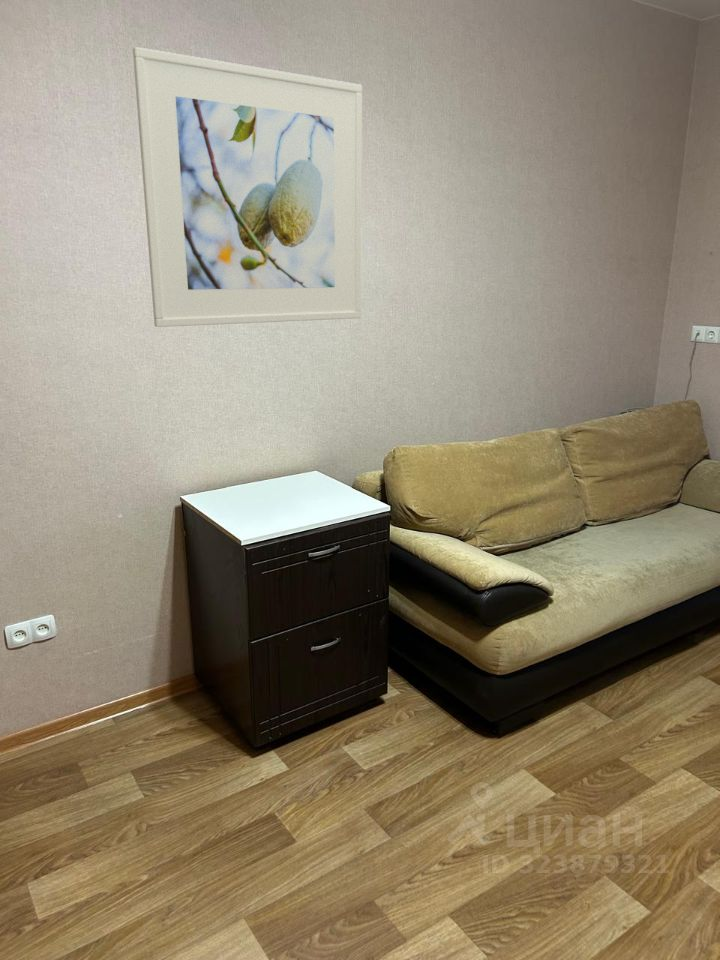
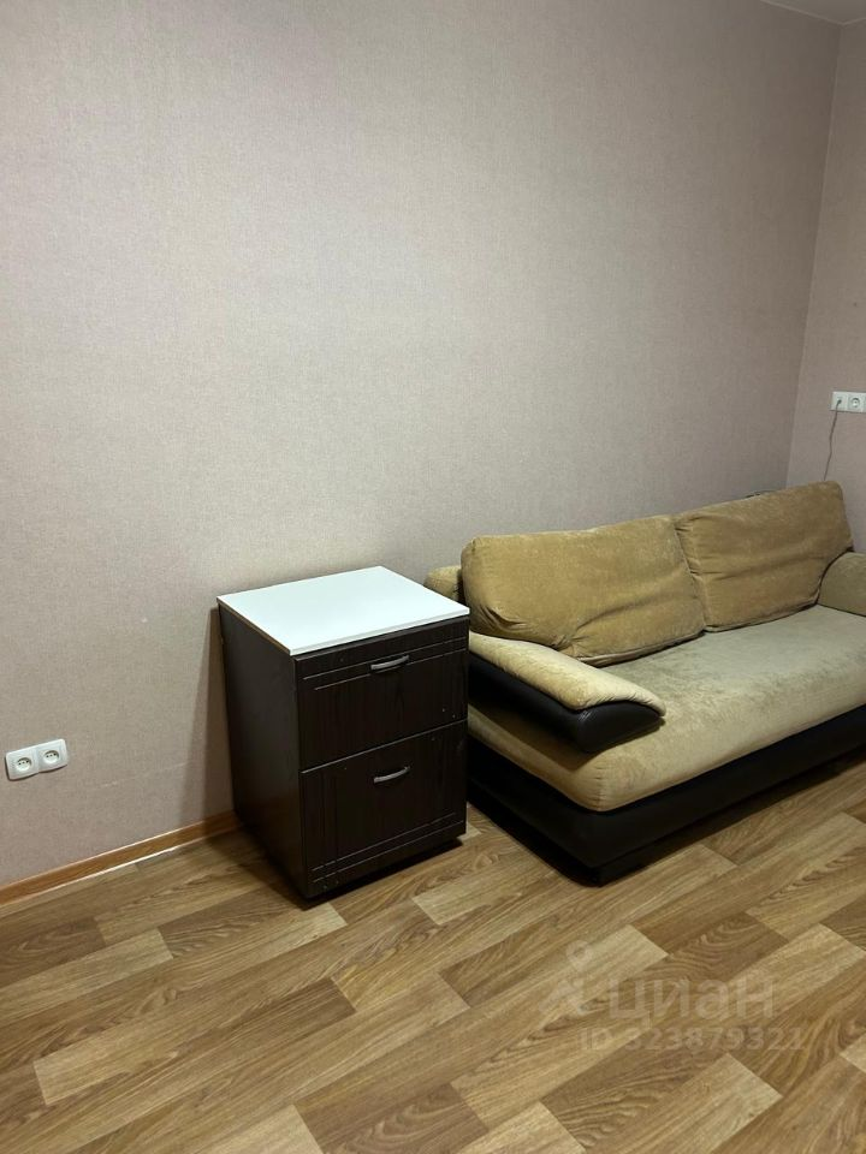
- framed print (262, 201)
